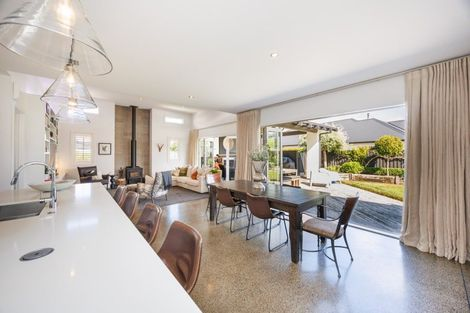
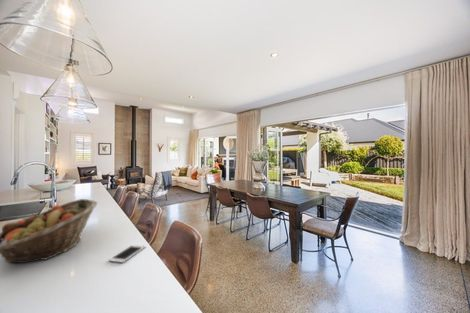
+ fruit basket (50, 226)
+ cell phone (128, 252)
